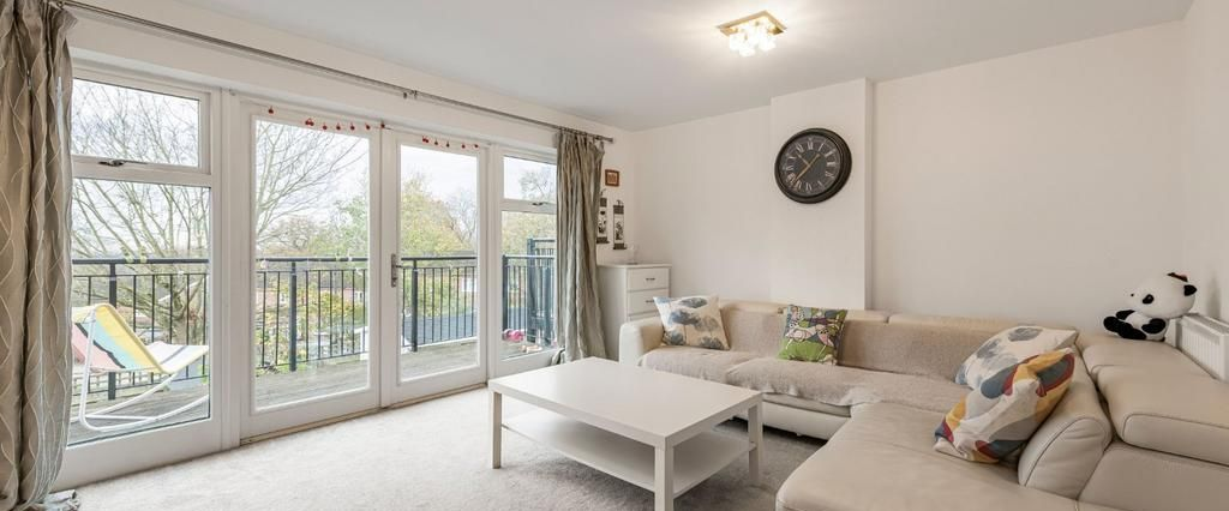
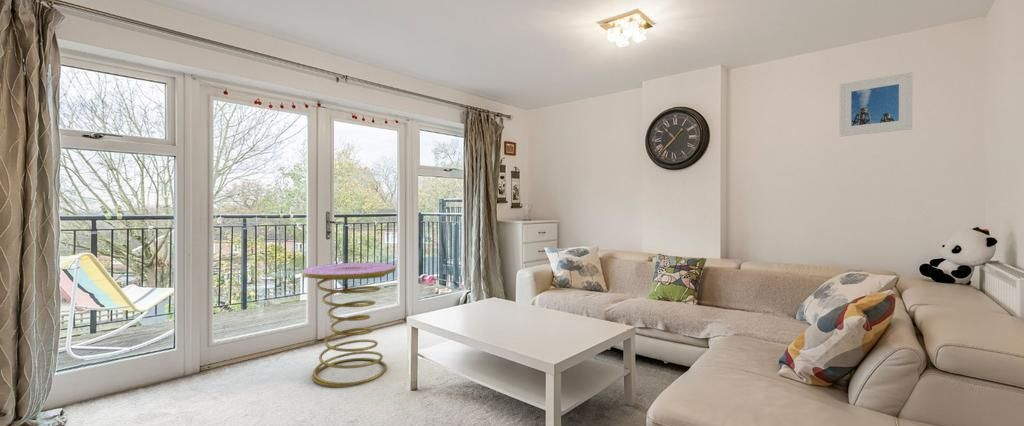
+ side table (350, 320)
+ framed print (874, 105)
